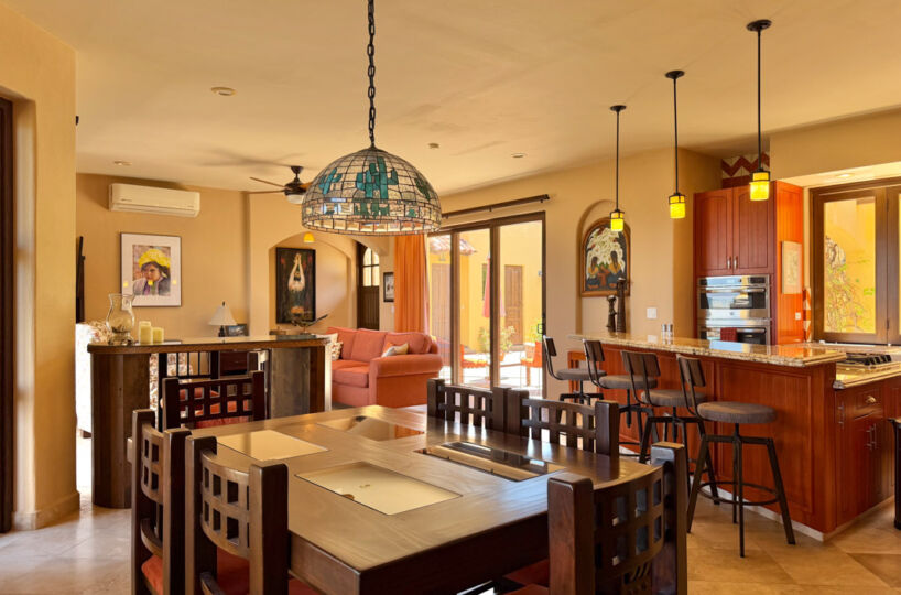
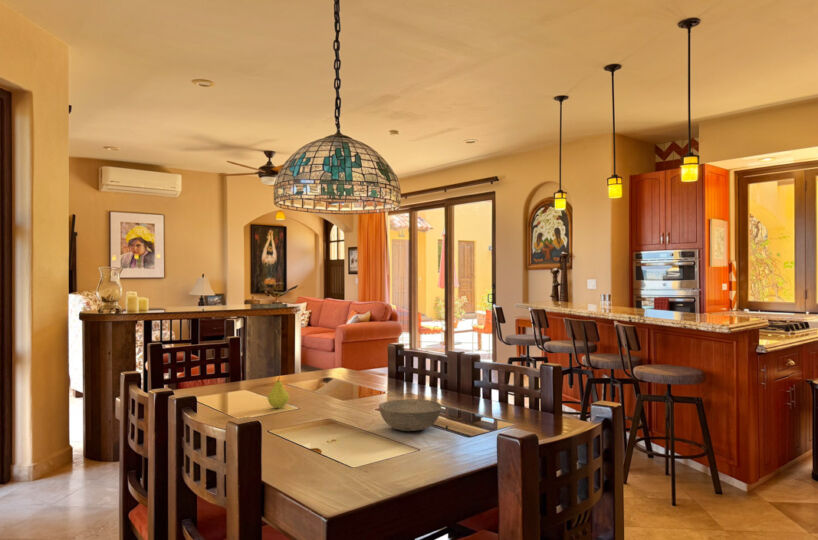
+ bowl (410, 416)
+ fruit (278, 392)
